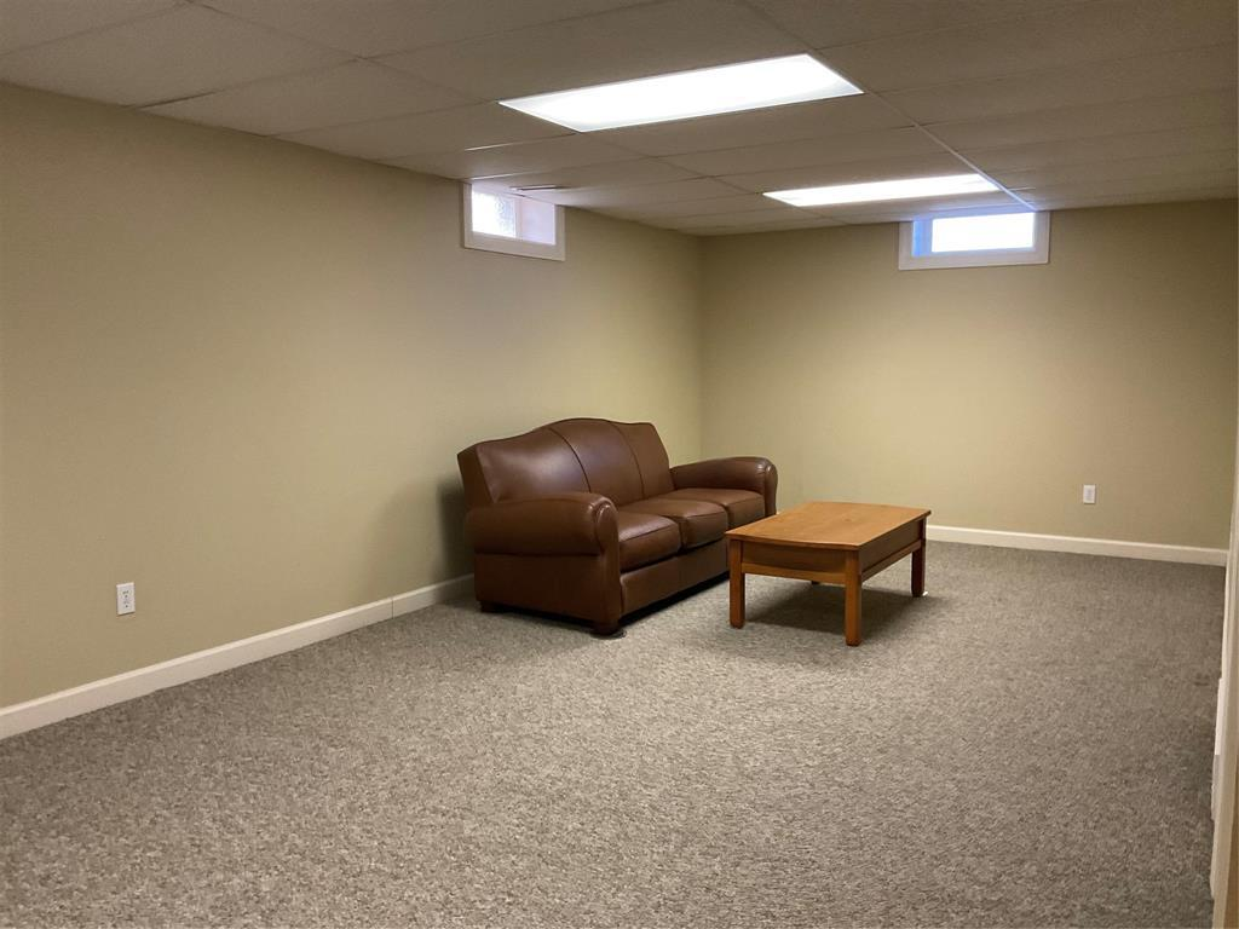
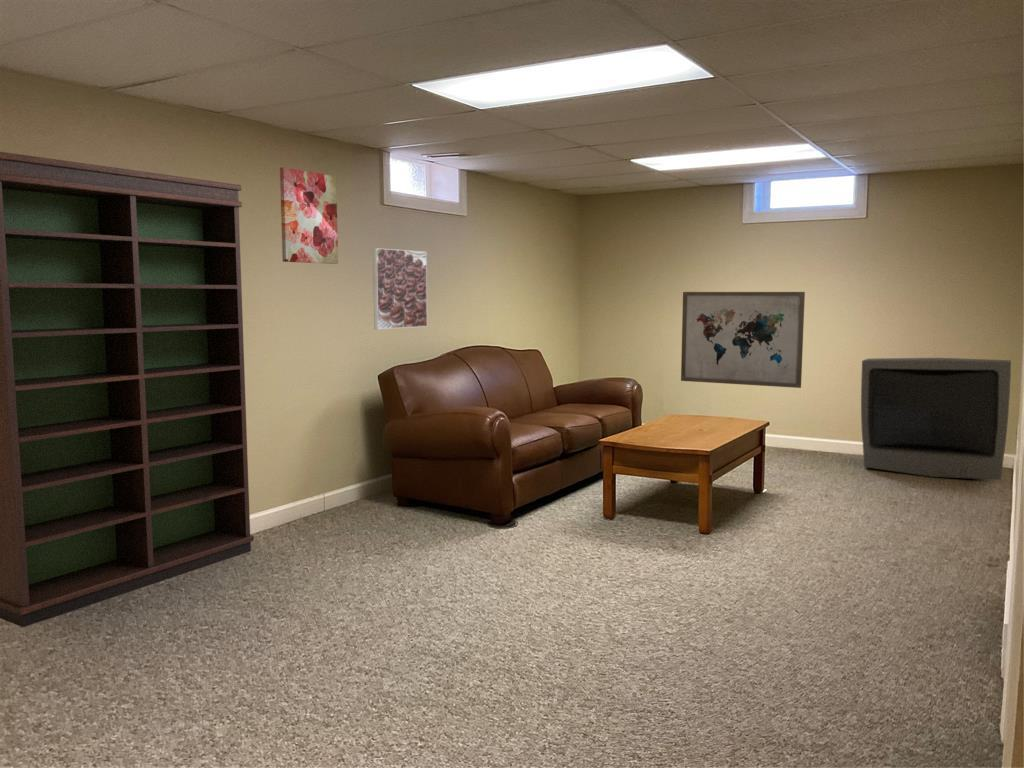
+ television (934, 413)
+ wall art (740, 338)
+ bookshelf (125, 381)
+ wall art (310, 217)
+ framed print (401, 289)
